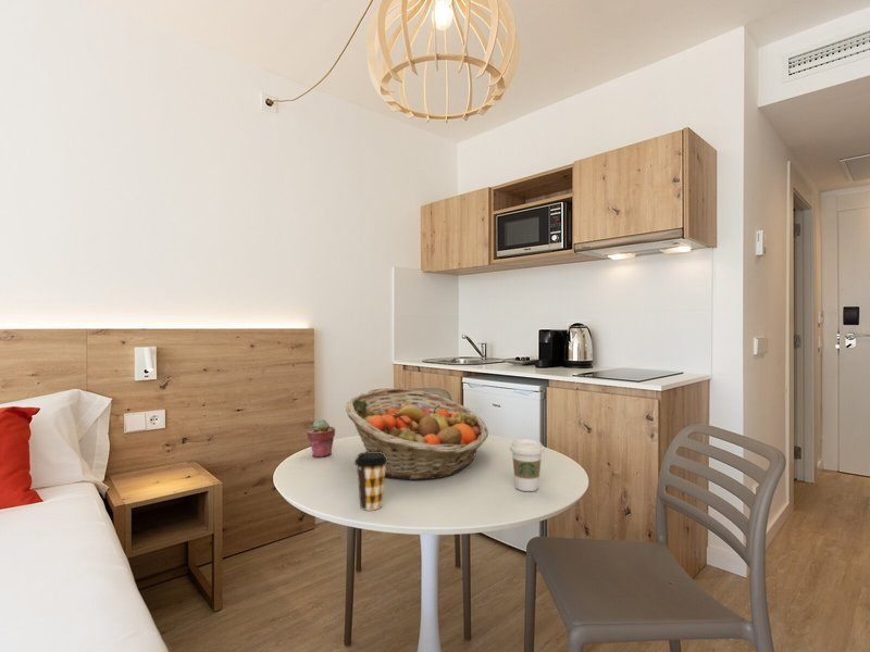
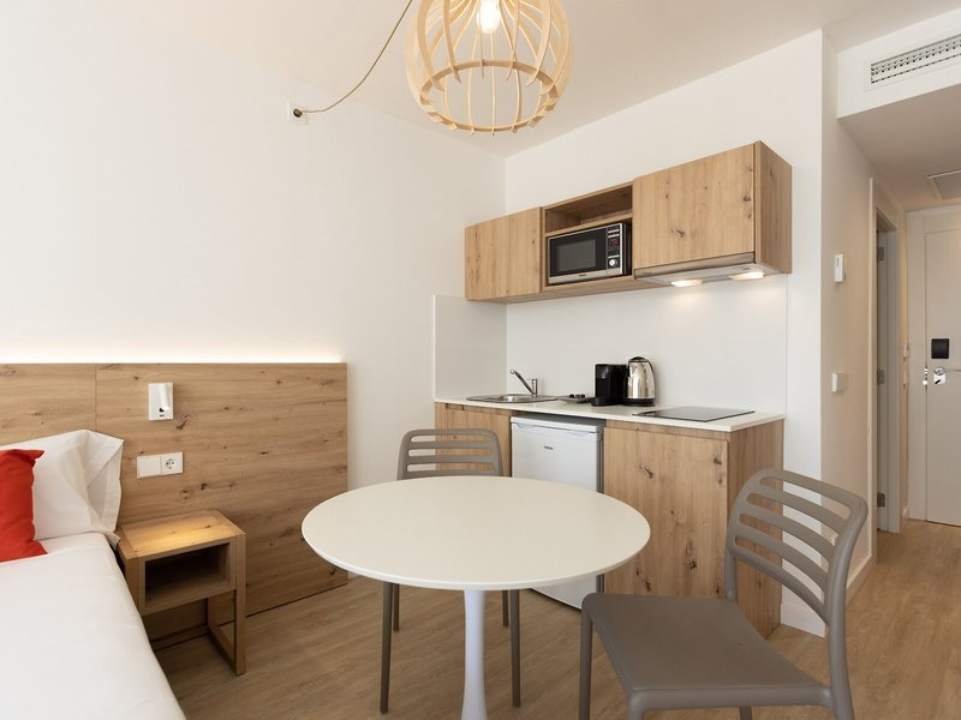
- potted succulent (321, 436)
- coffee cup (526, 464)
- fruit basket (419, 428)
- coffee cup (371, 480)
